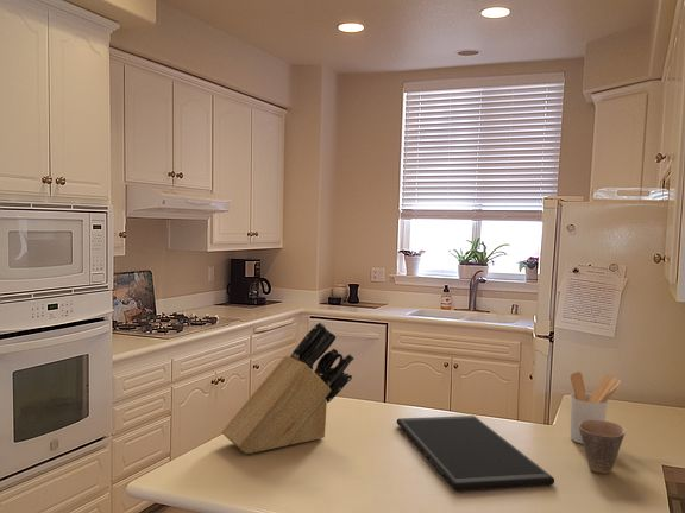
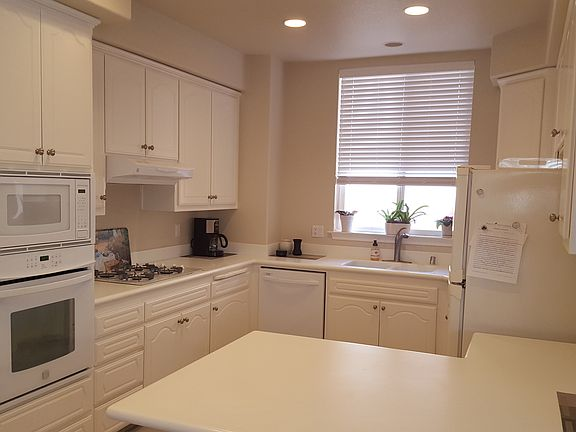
- cup (599, 448)
- utensil holder (595, 407)
- cutting board (465, 448)
- knife block (290, 382)
